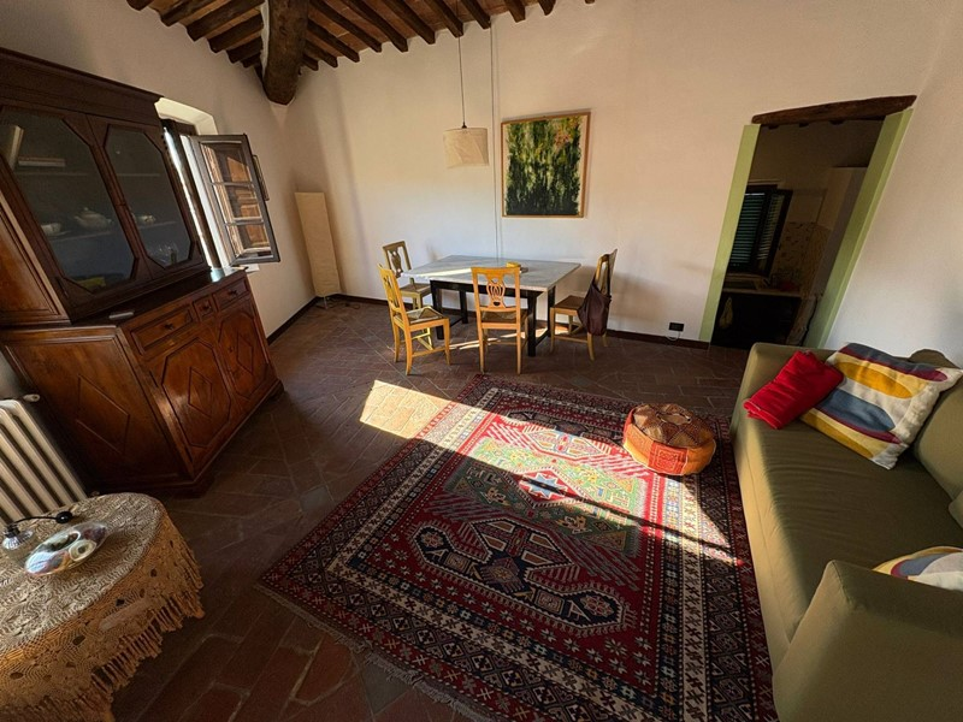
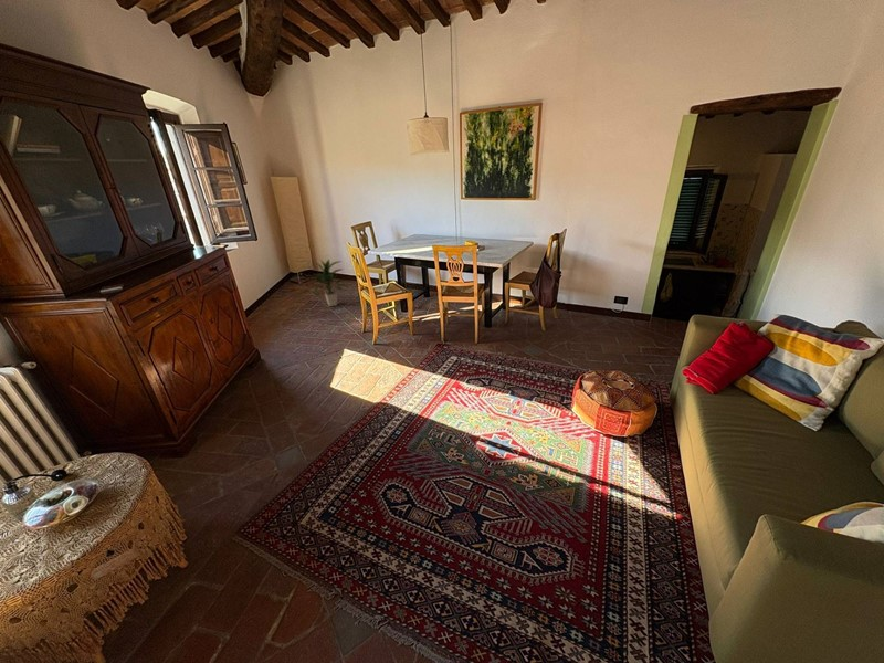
+ indoor plant (328, 282)
